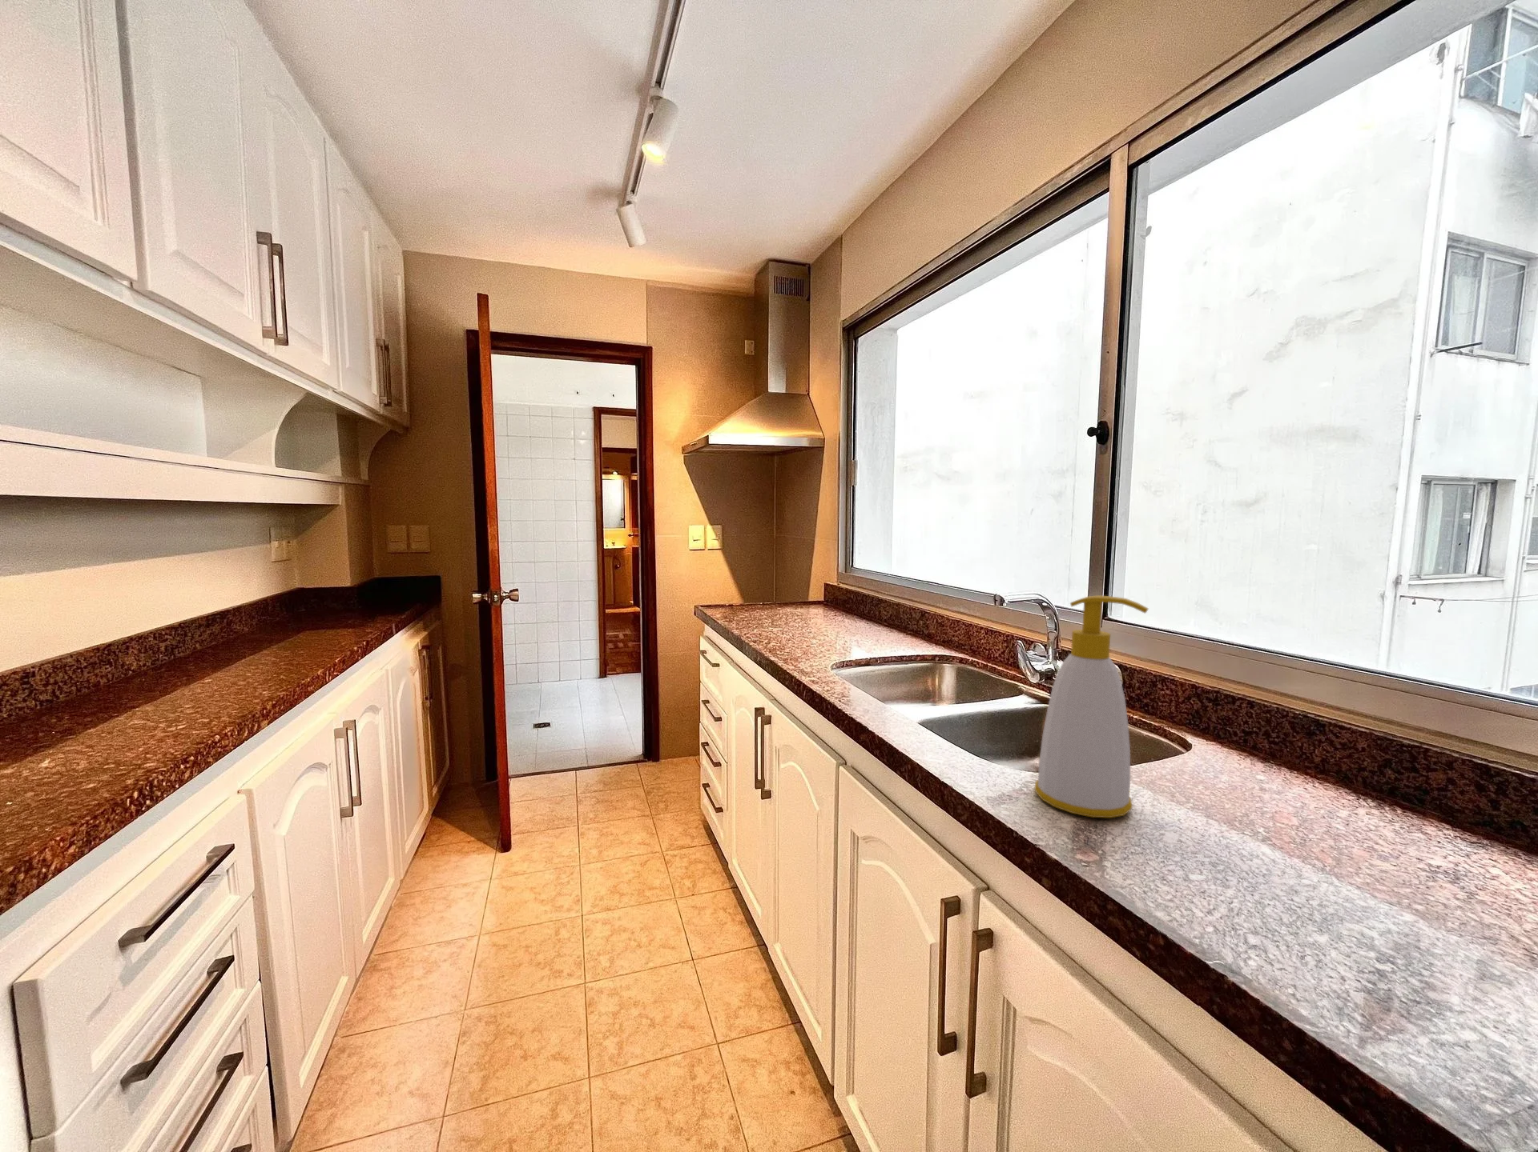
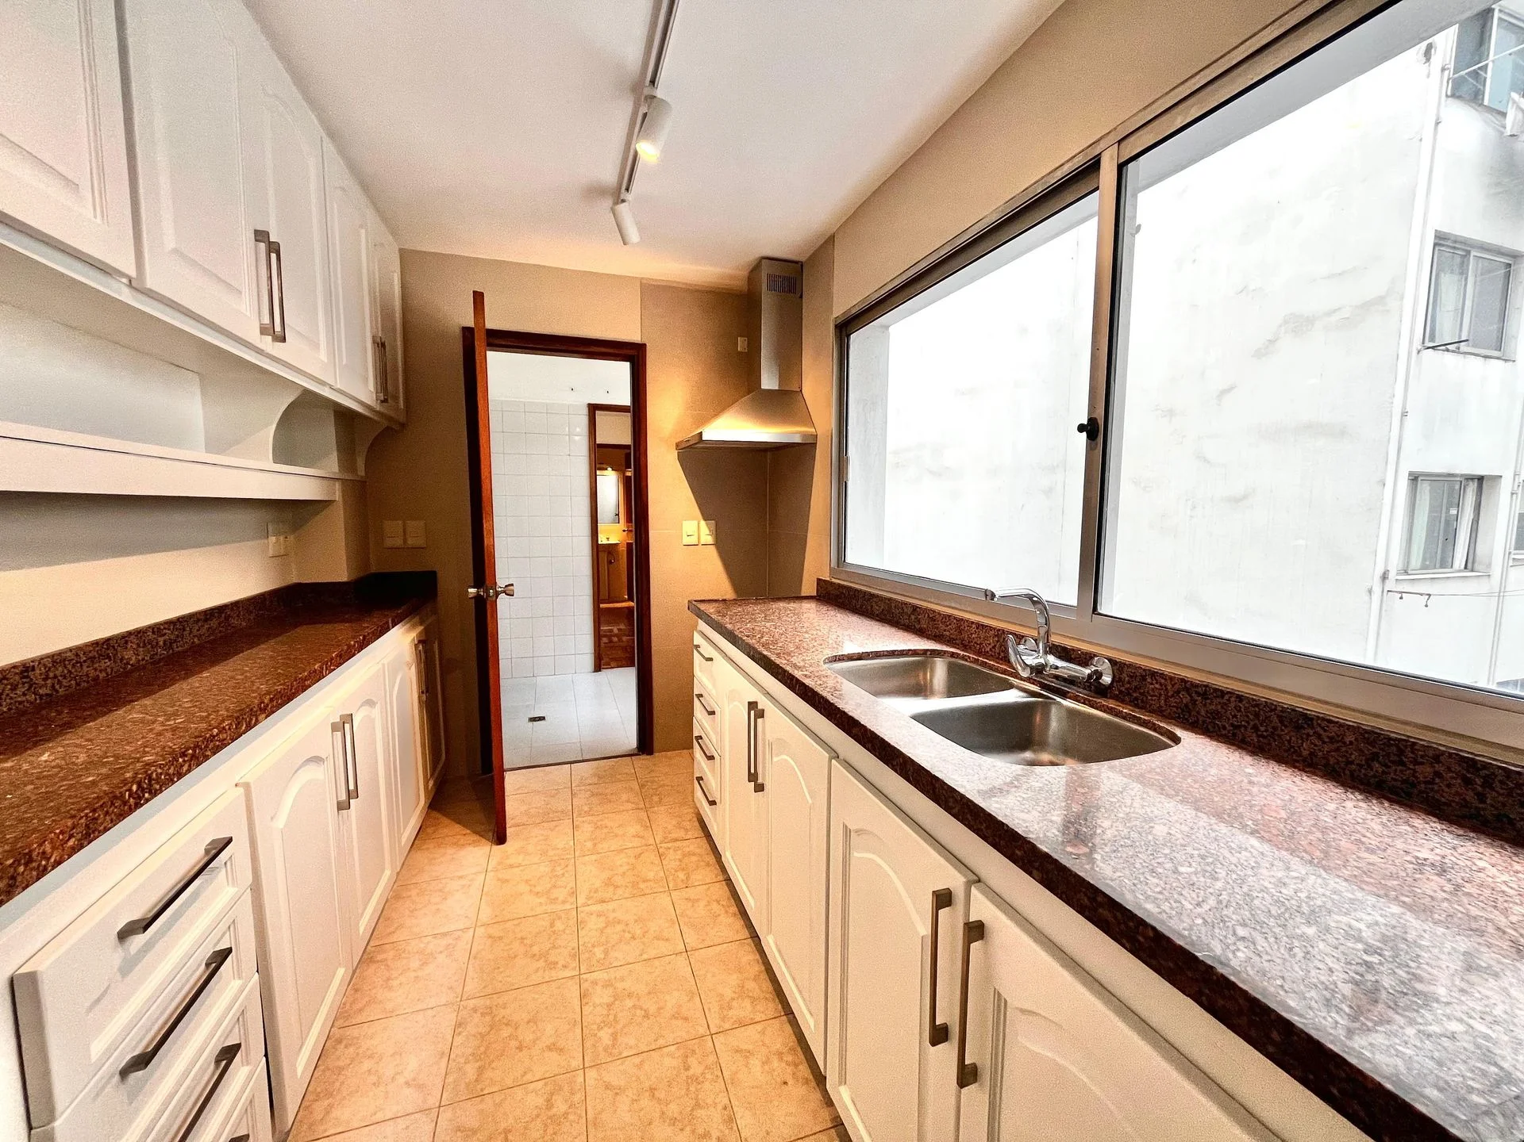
- soap bottle (1087, 699)
